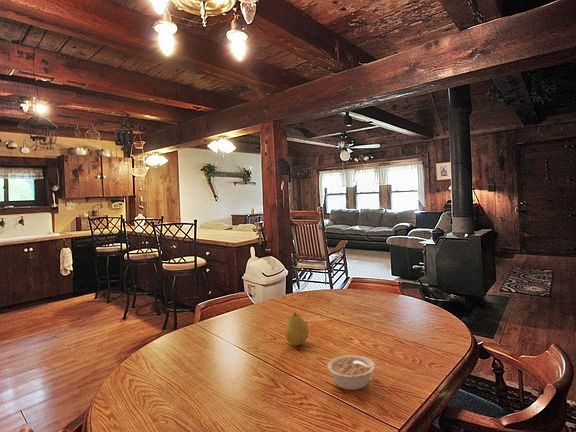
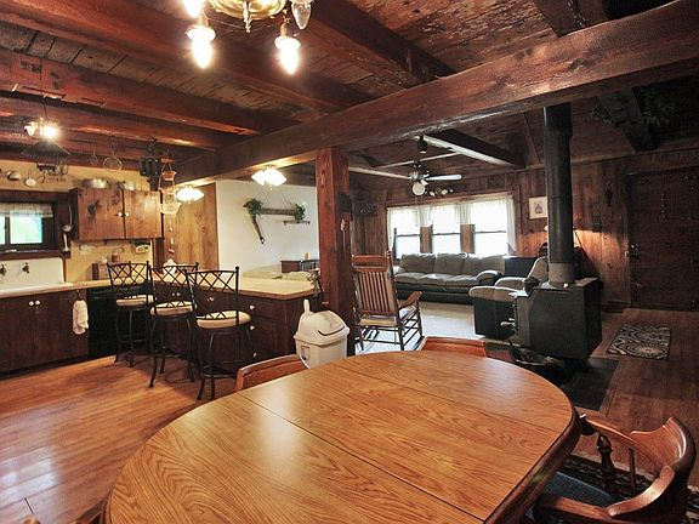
- legume (353, 371)
- fruit (295, 327)
